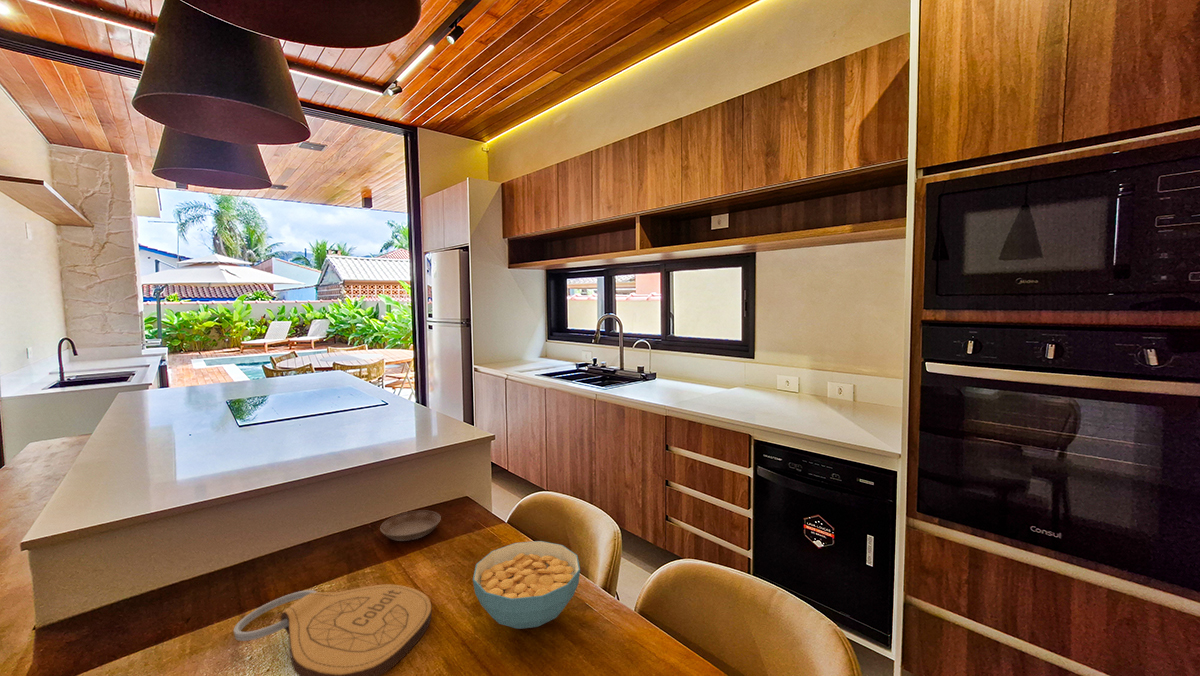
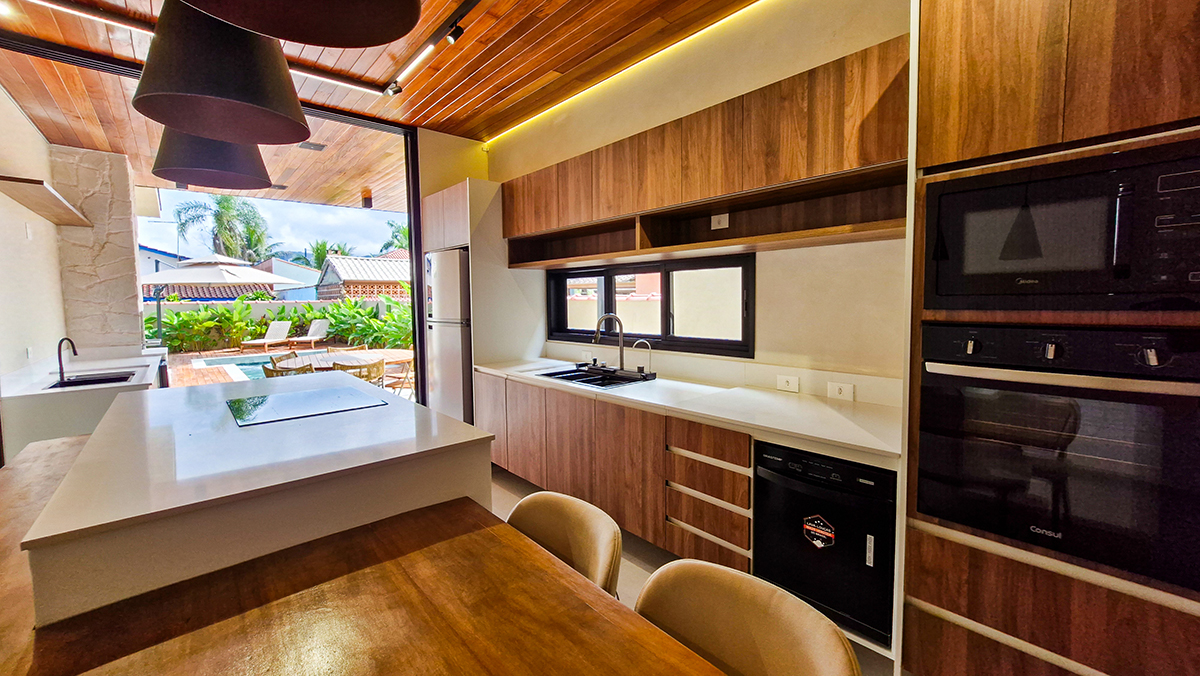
- key chain (327, 619)
- saucer (411, 526)
- cereal bowl (527, 591)
